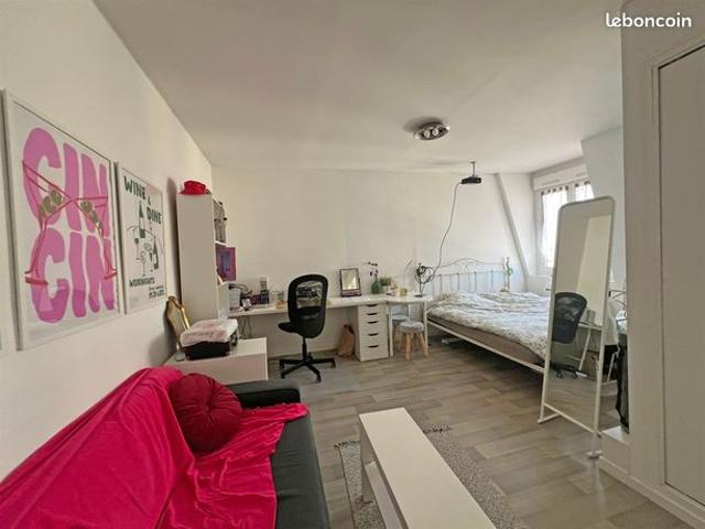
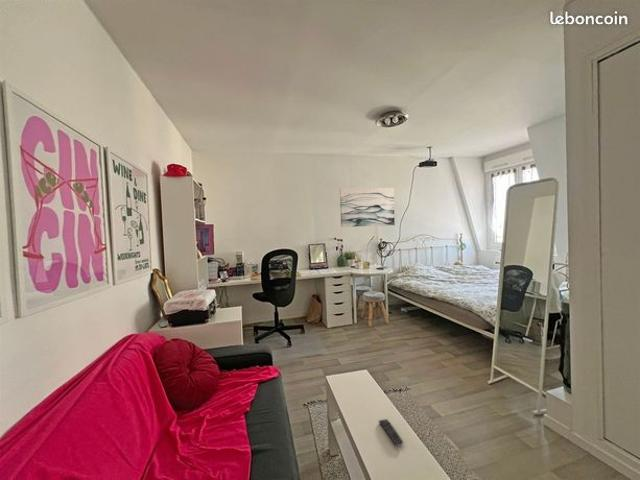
+ remote control (391, 432)
+ wall art (367, 207)
